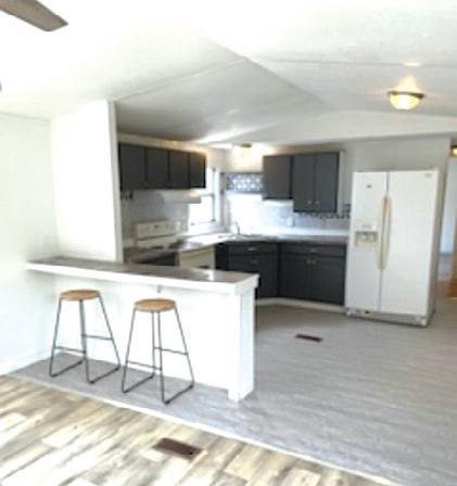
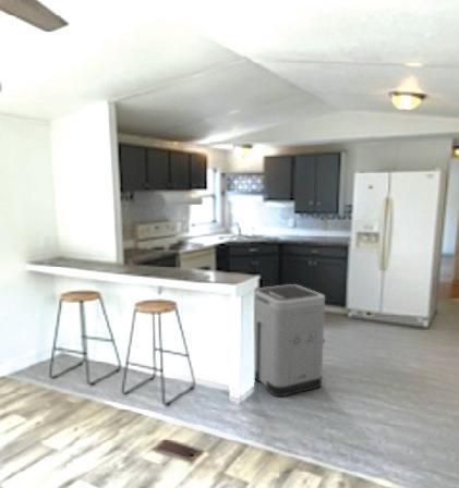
+ trash can (286, 337)
